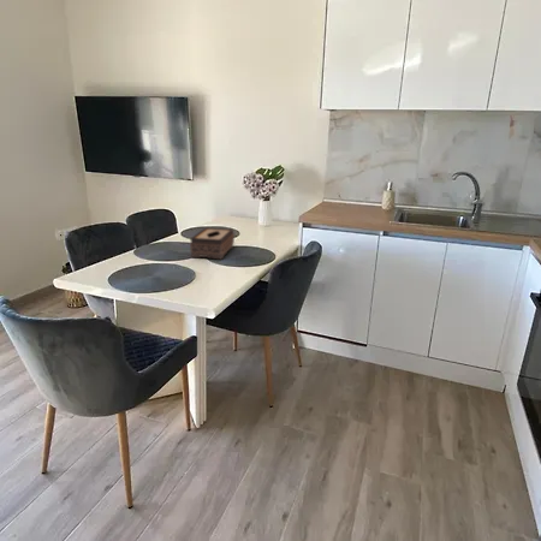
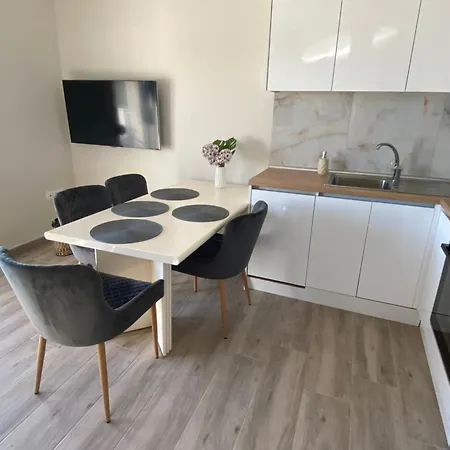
- tissue box (213, 242)
